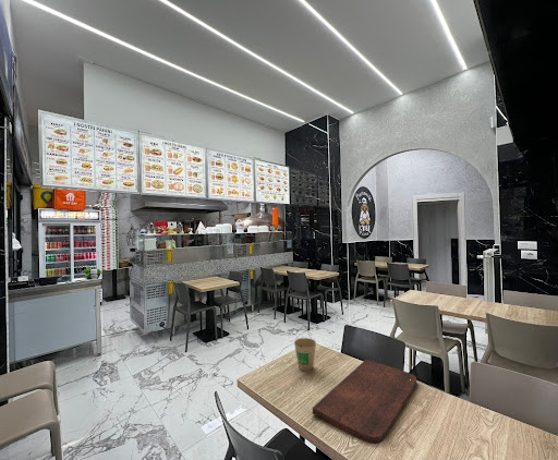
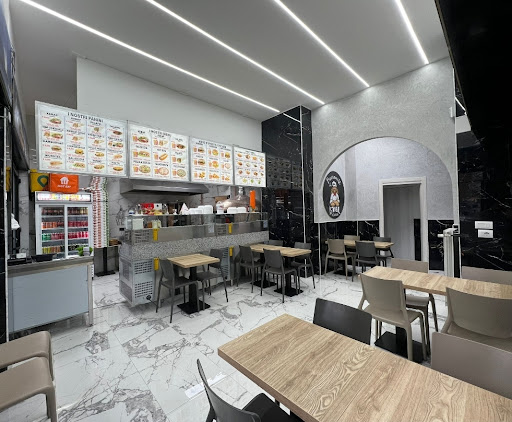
- paper cup (305, 354)
- cutting board (371, 392)
